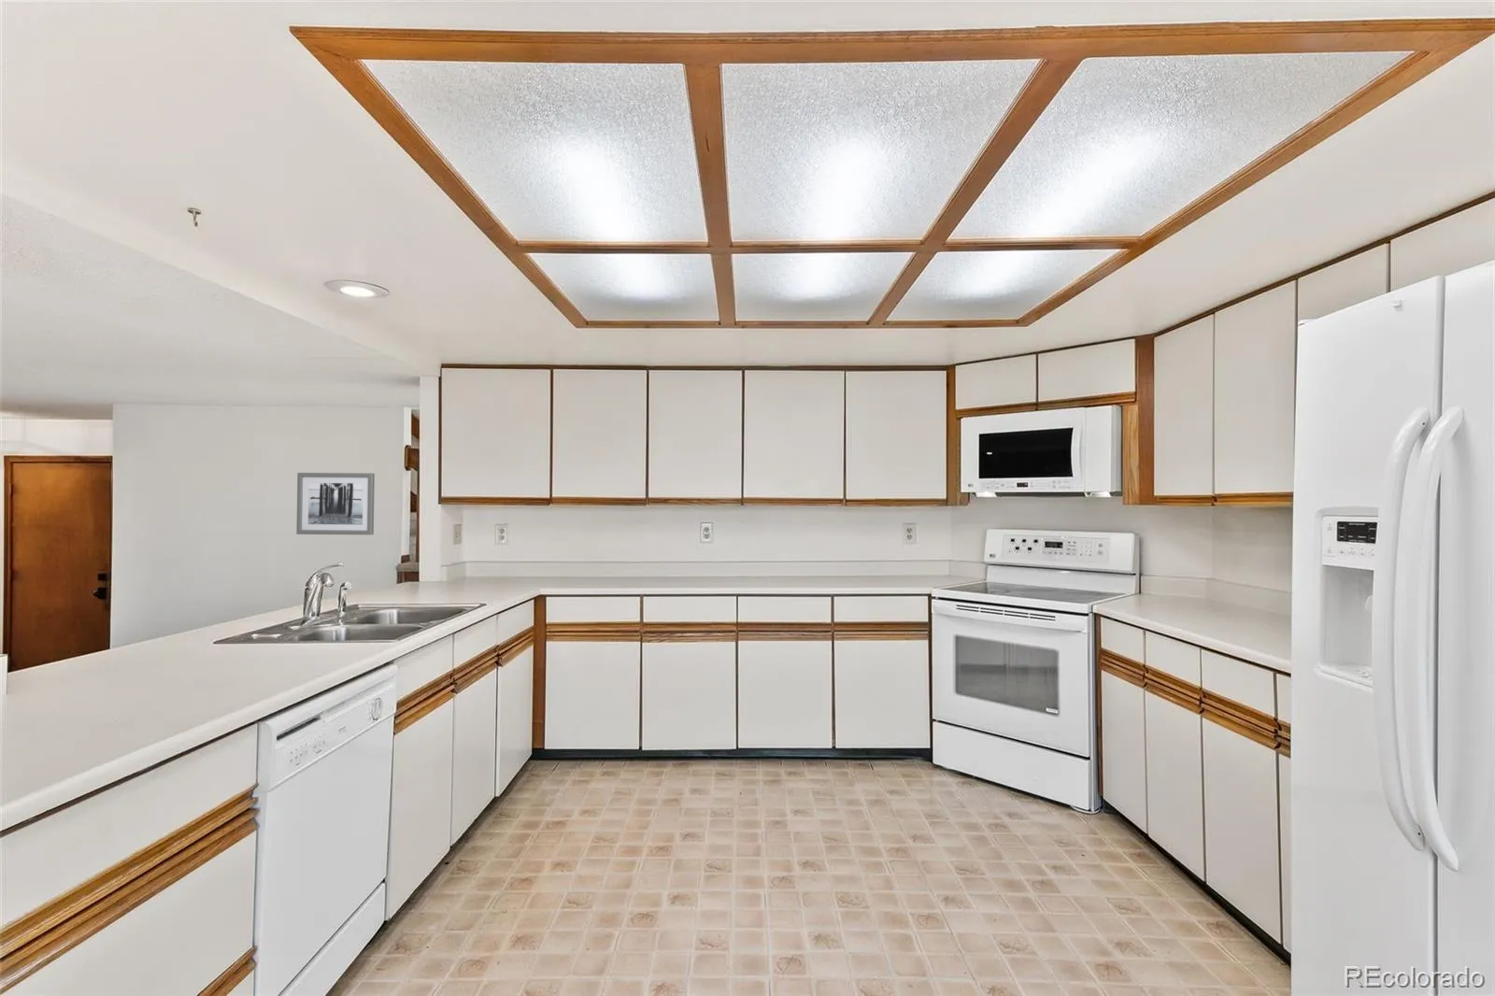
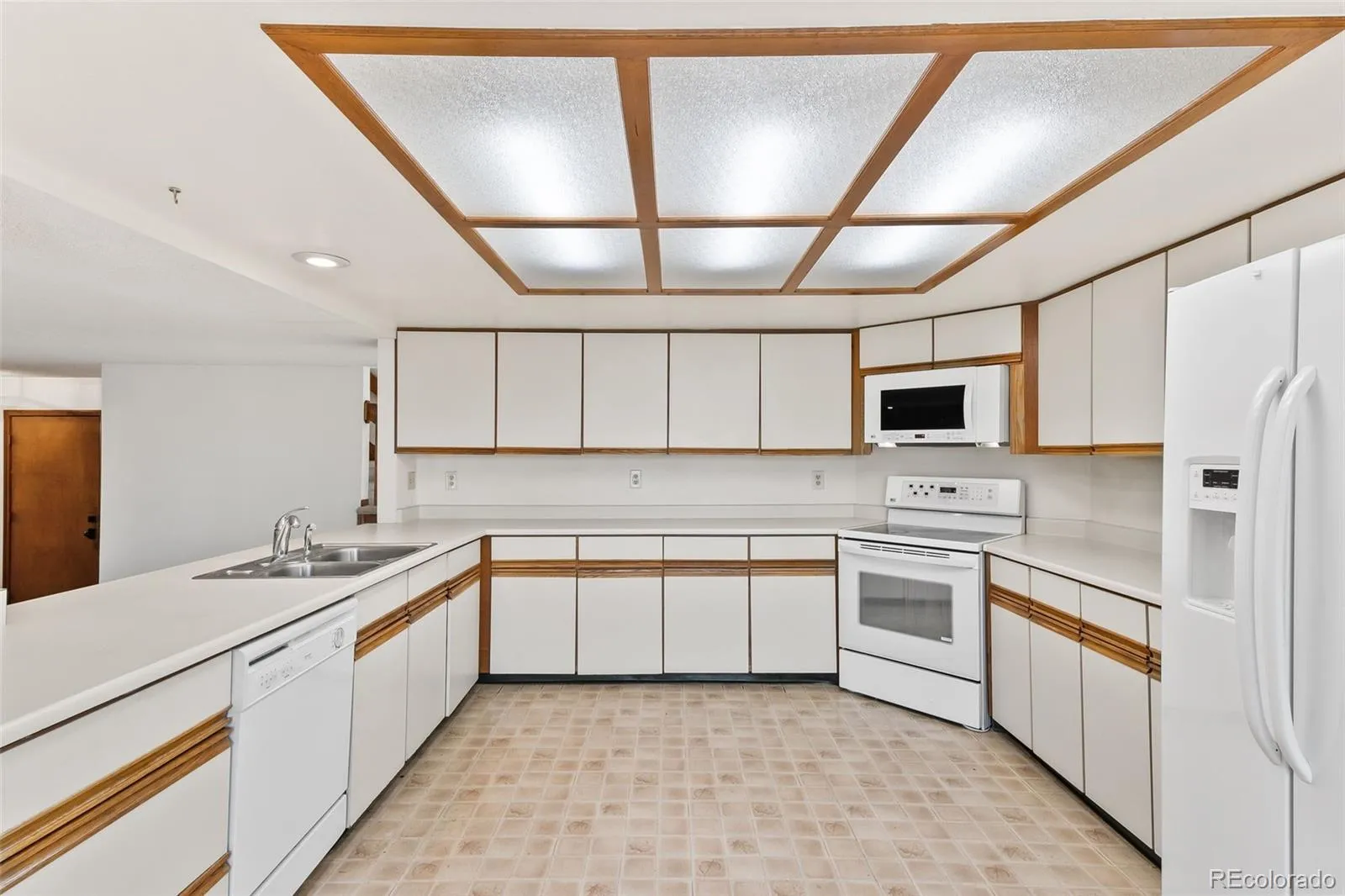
- wall art (336, 504)
